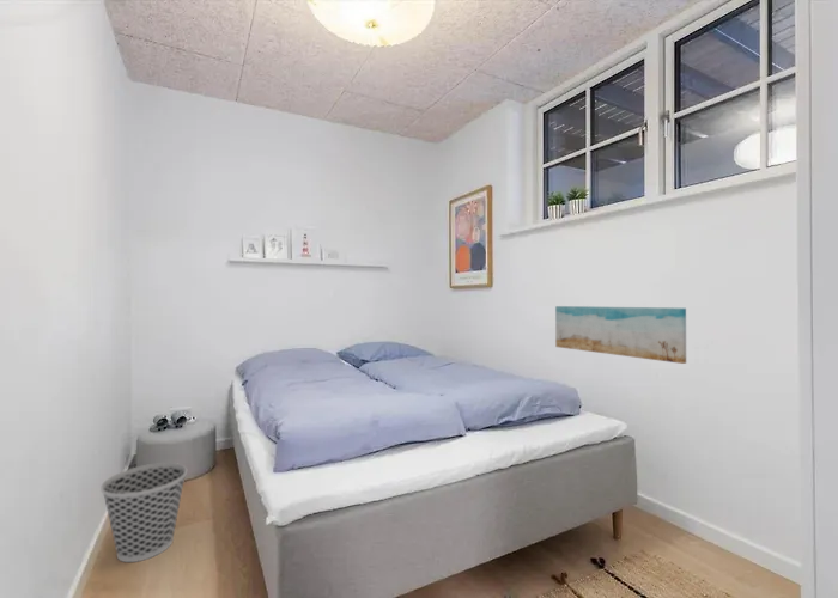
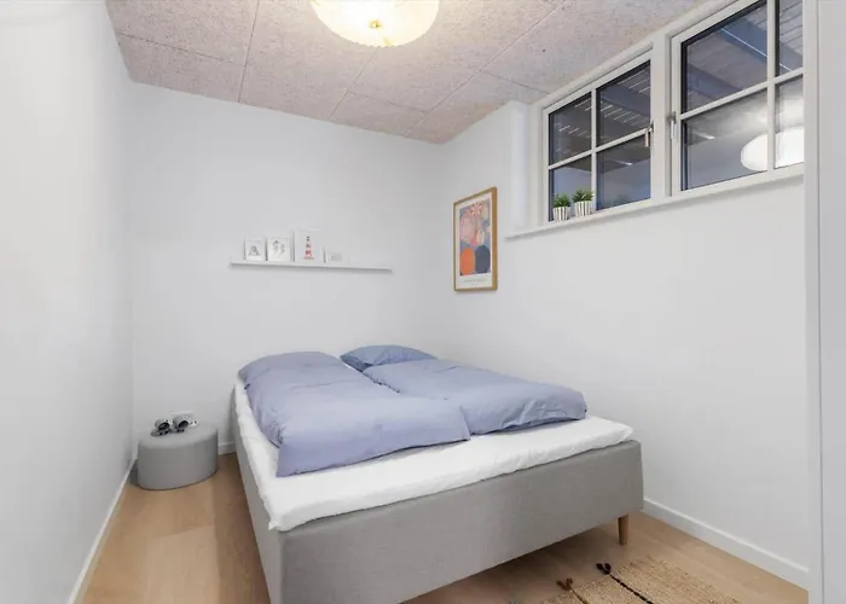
- wastebasket (145, 512)
- wall art (612, 330)
